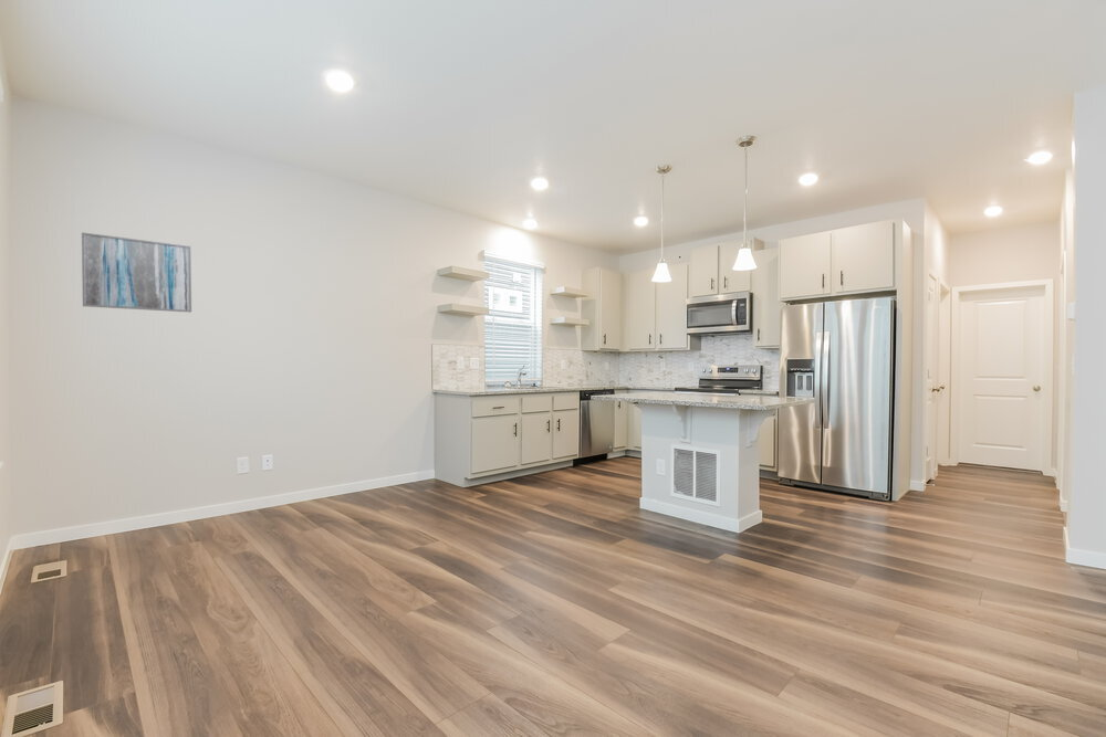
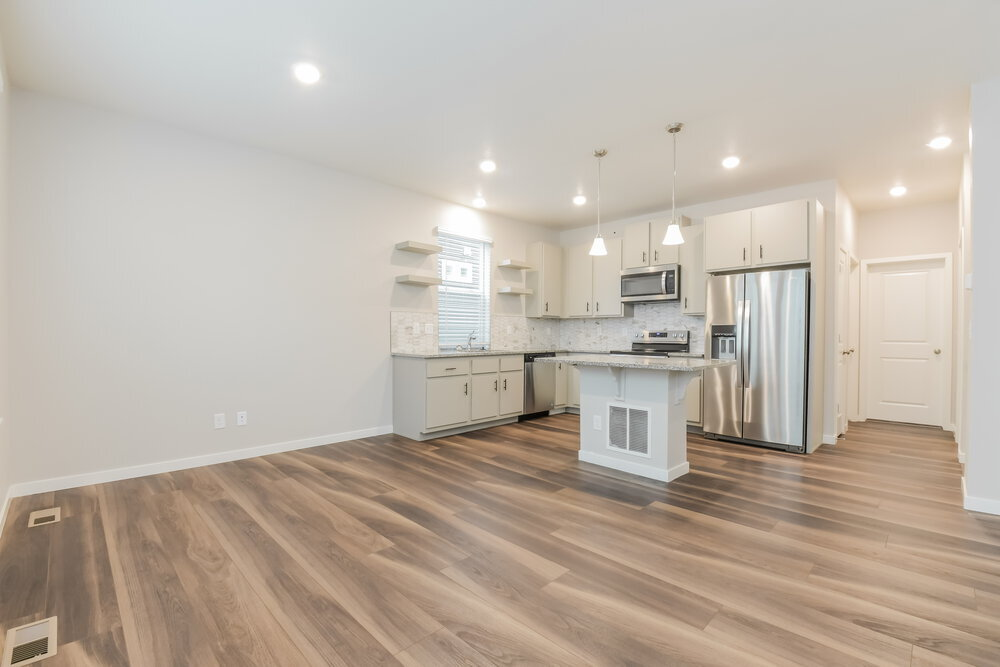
- wall art (139, 274)
